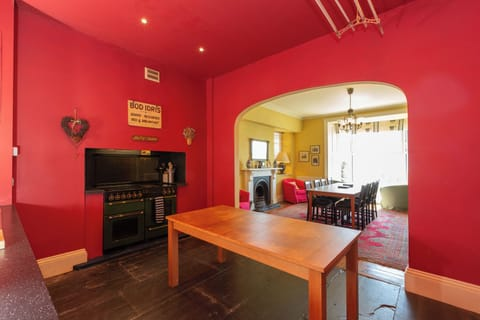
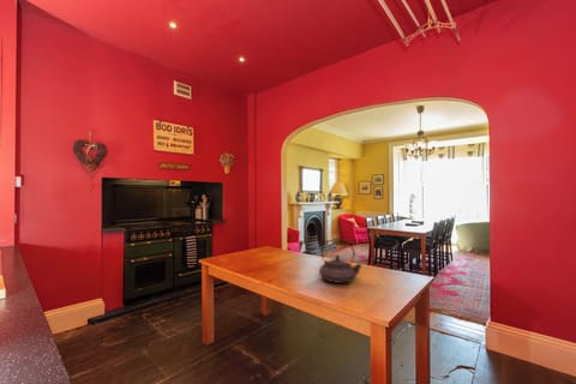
+ teapot (340, 259)
